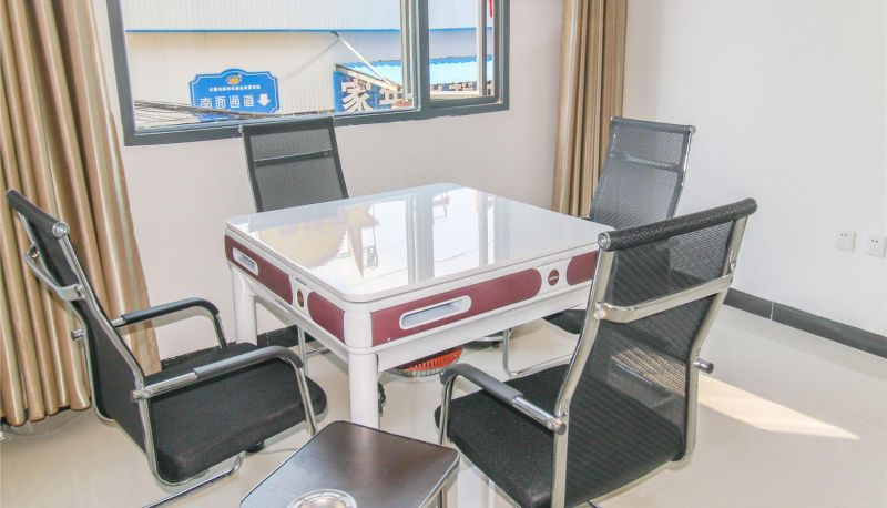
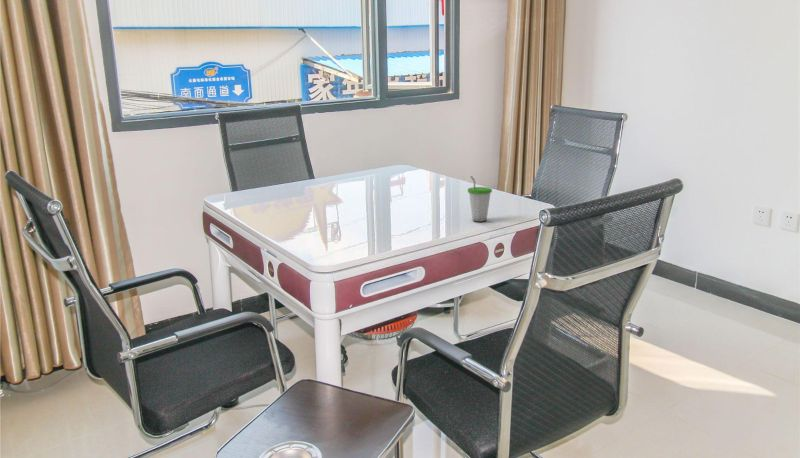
+ cup (479, 197)
